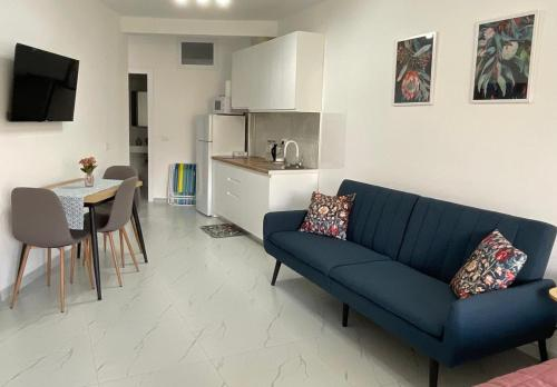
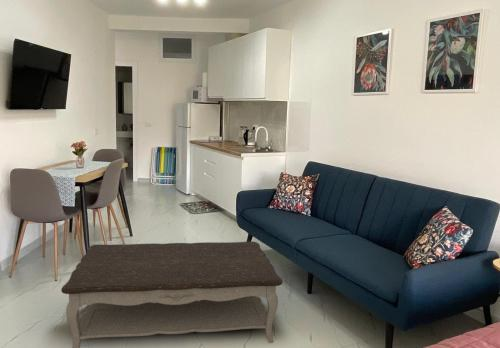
+ coffee table (176, 289)
